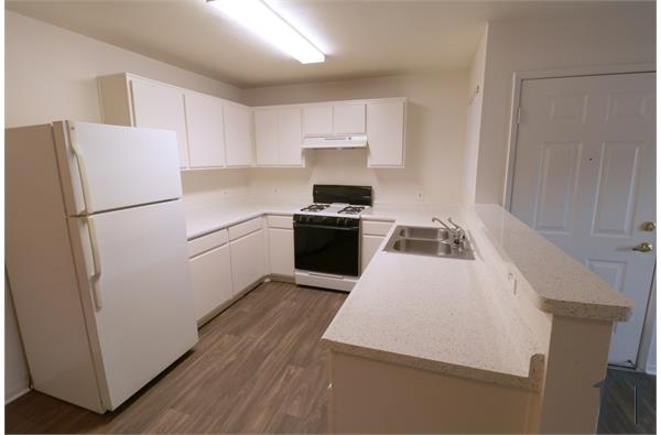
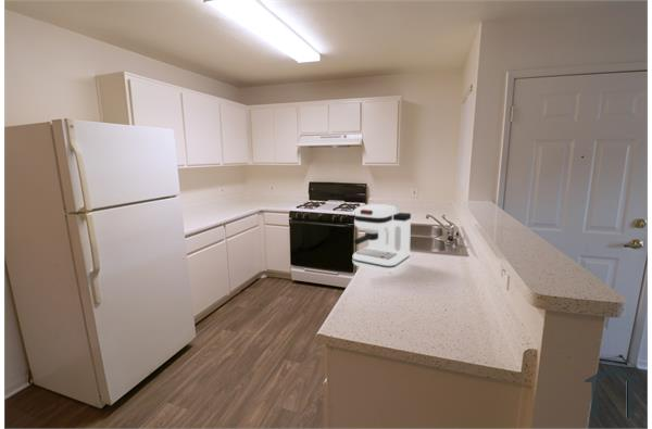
+ coffee maker (379, 236)
